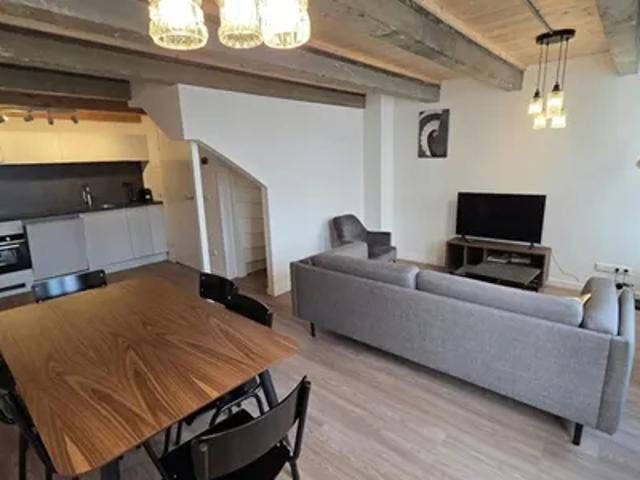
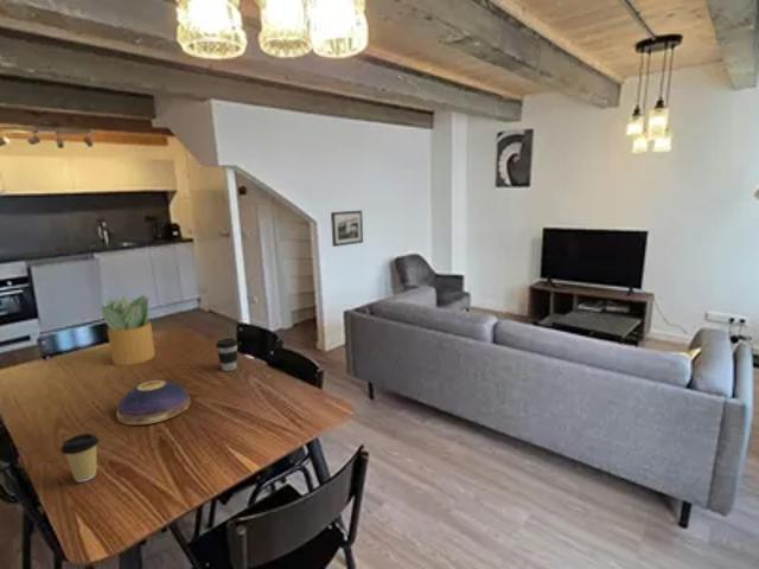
+ potted plant (126, 330)
+ coffee cup (82, 458)
+ picture frame (347, 228)
+ coffee cup (228, 354)
+ decorative bowl (153, 396)
